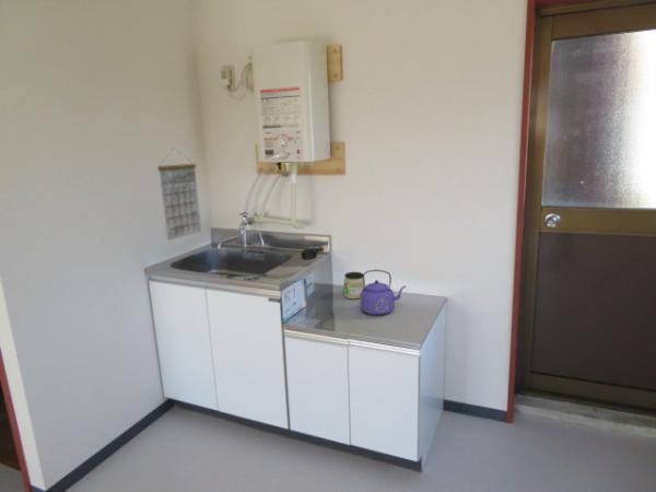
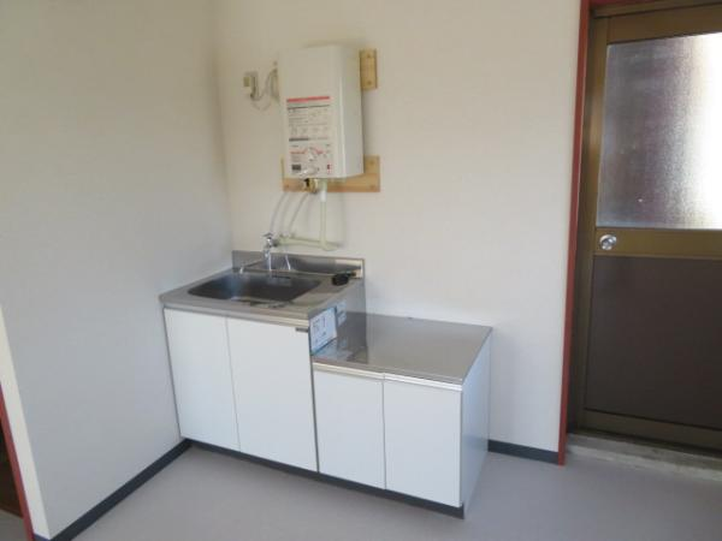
- calendar (180, 192)
- jar (354, 284)
- kettle (383, 291)
